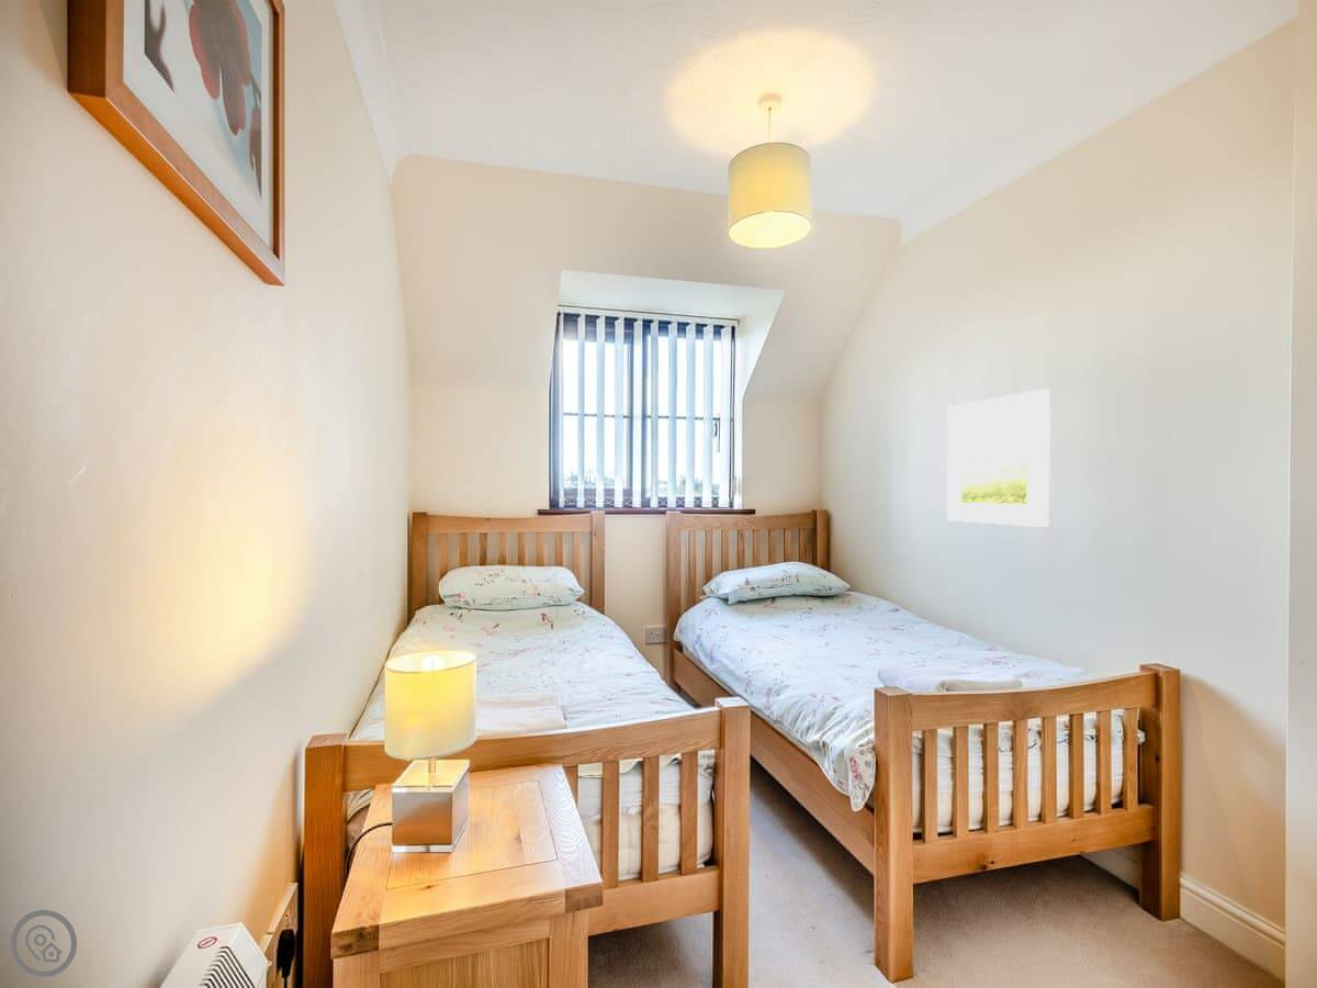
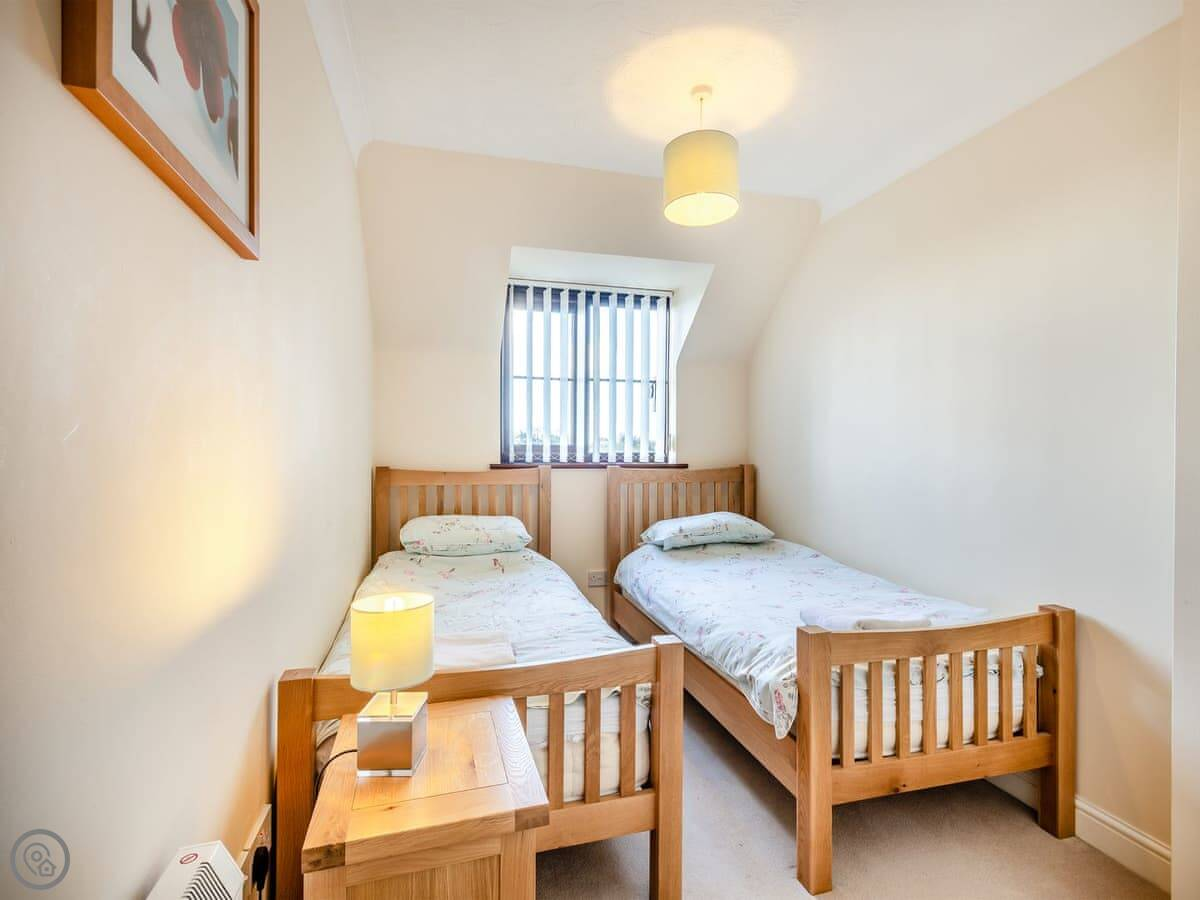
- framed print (993, 461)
